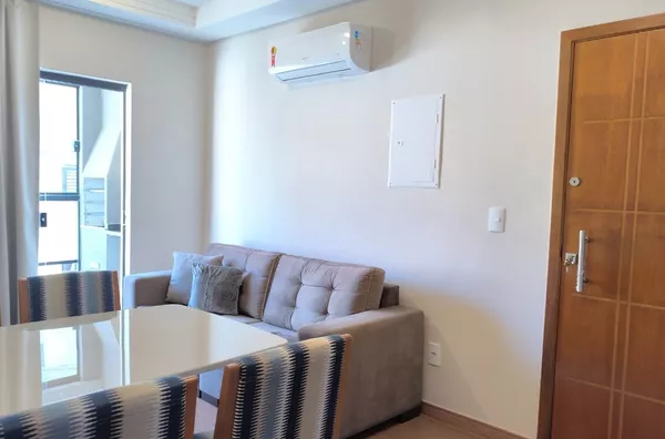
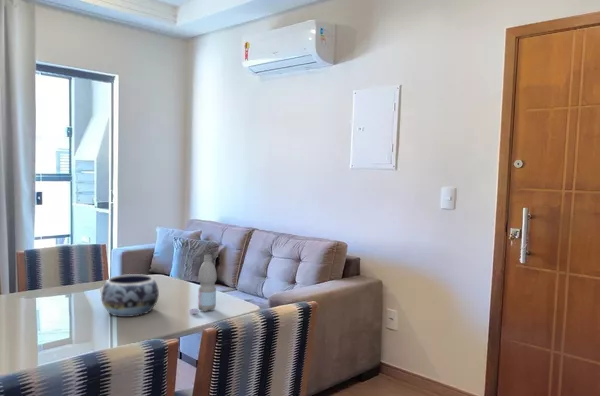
+ decorative bowl (130, 294)
+ water bottle (203, 283)
